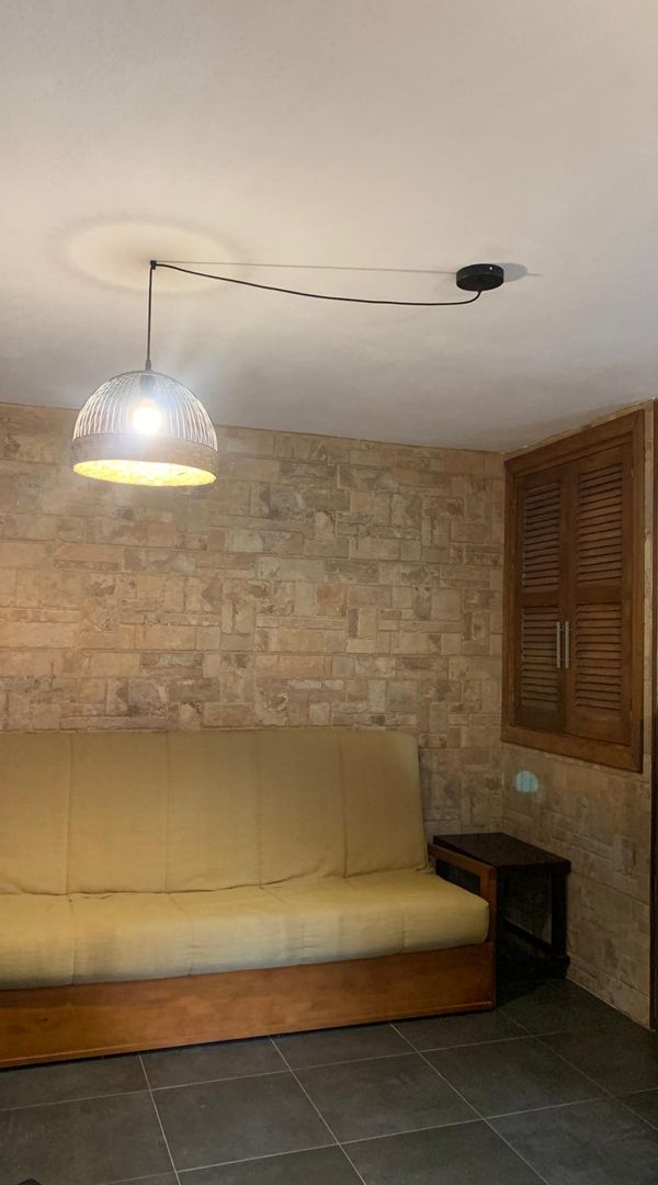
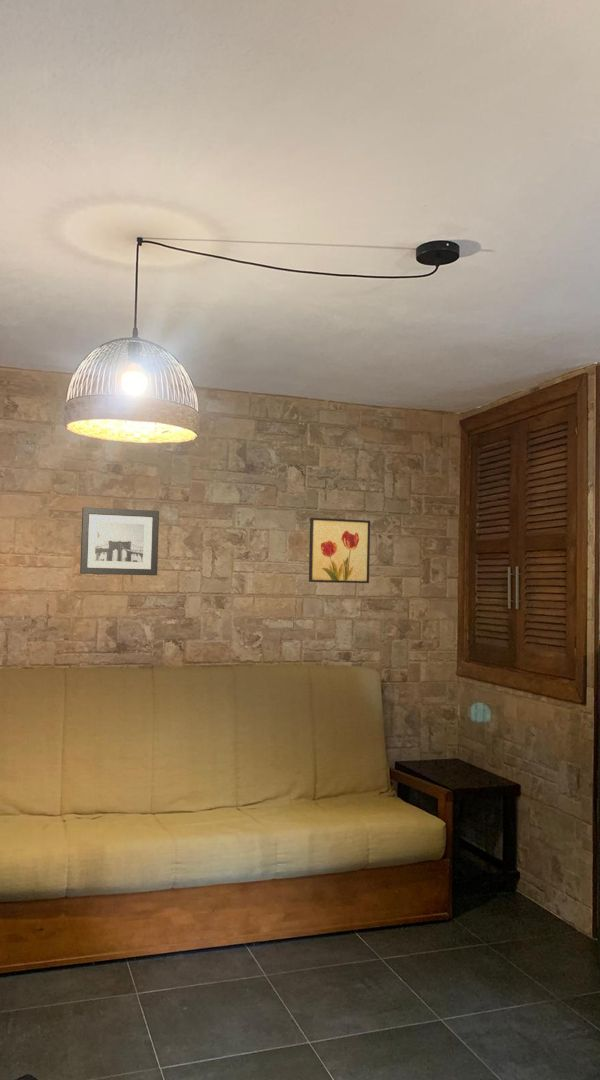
+ wall art (339, 550)
+ wall art (120, 541)
